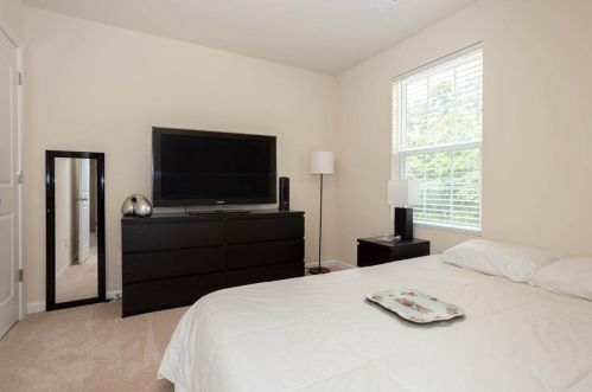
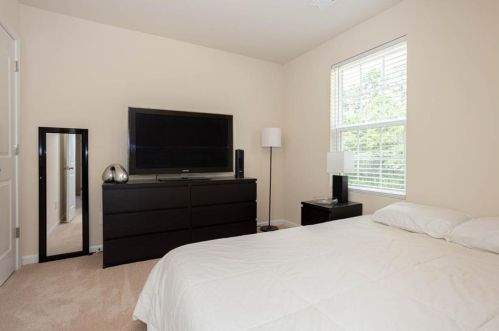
- serving tray (412, 303)
